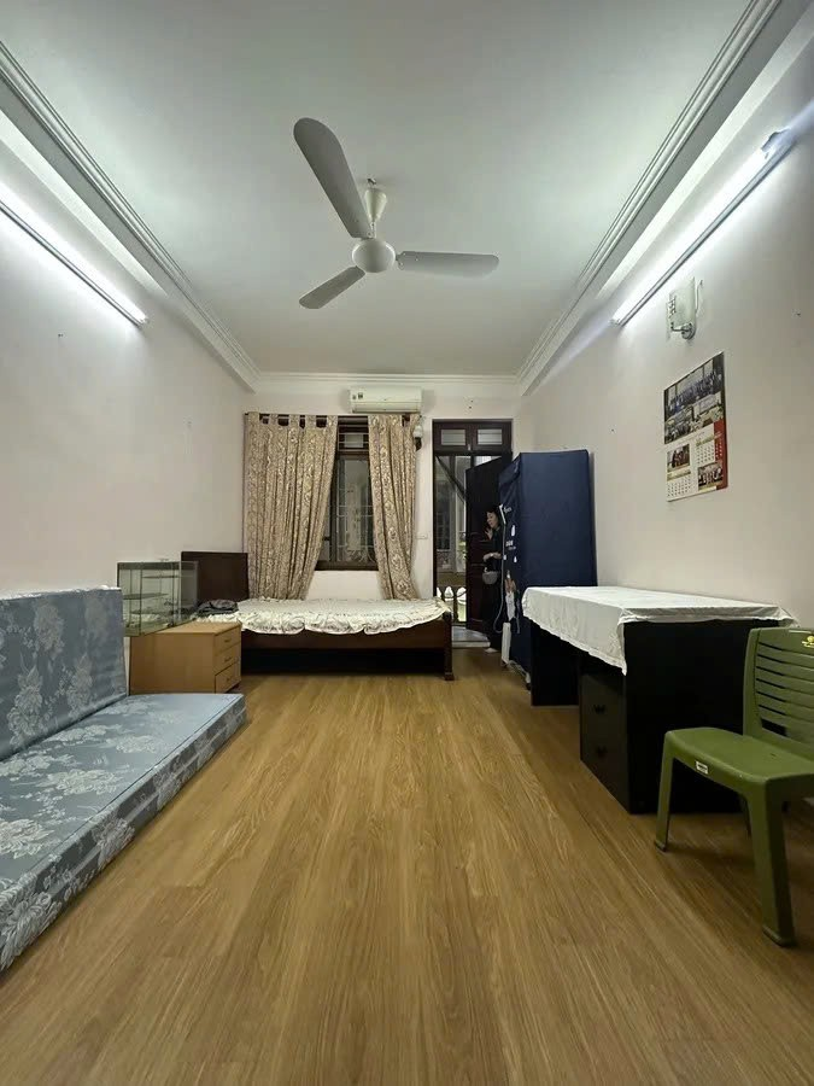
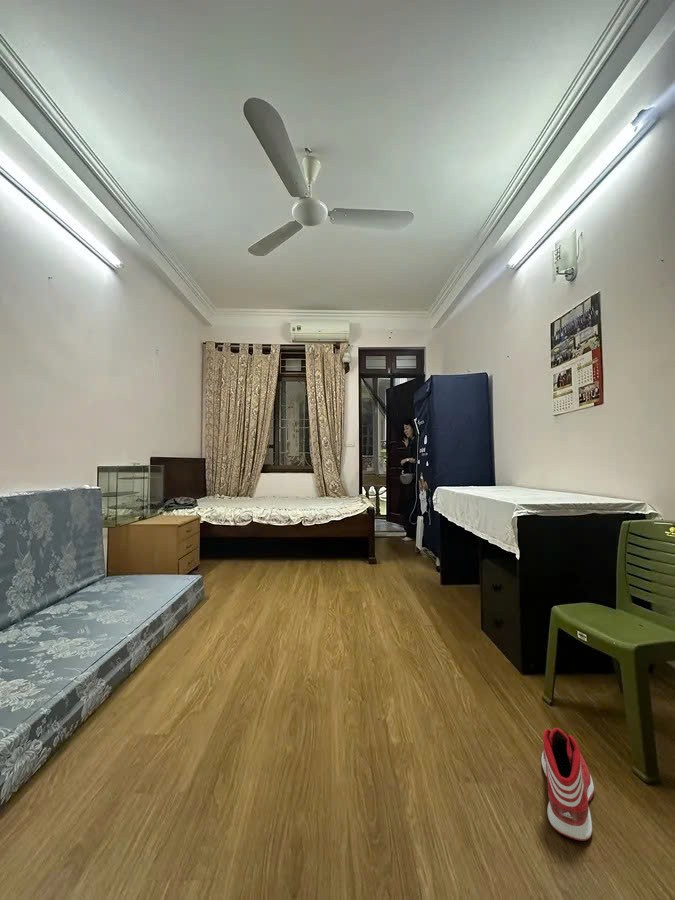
+ sneaker (564, 754)
